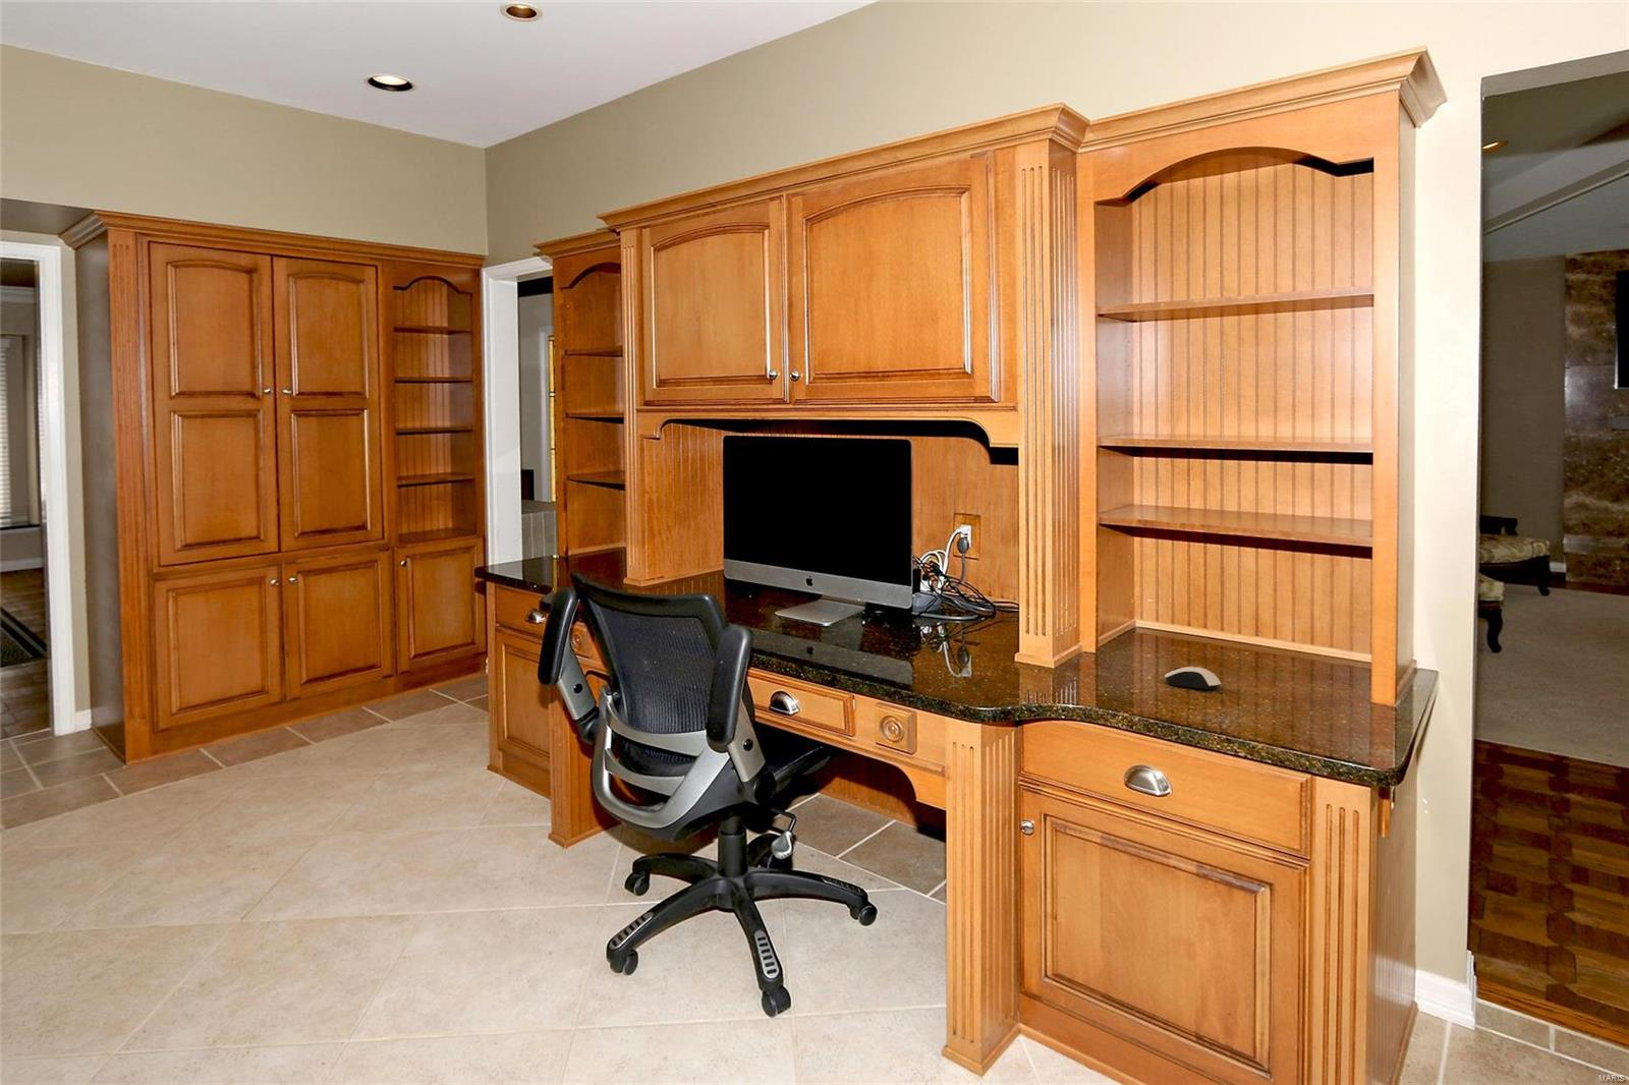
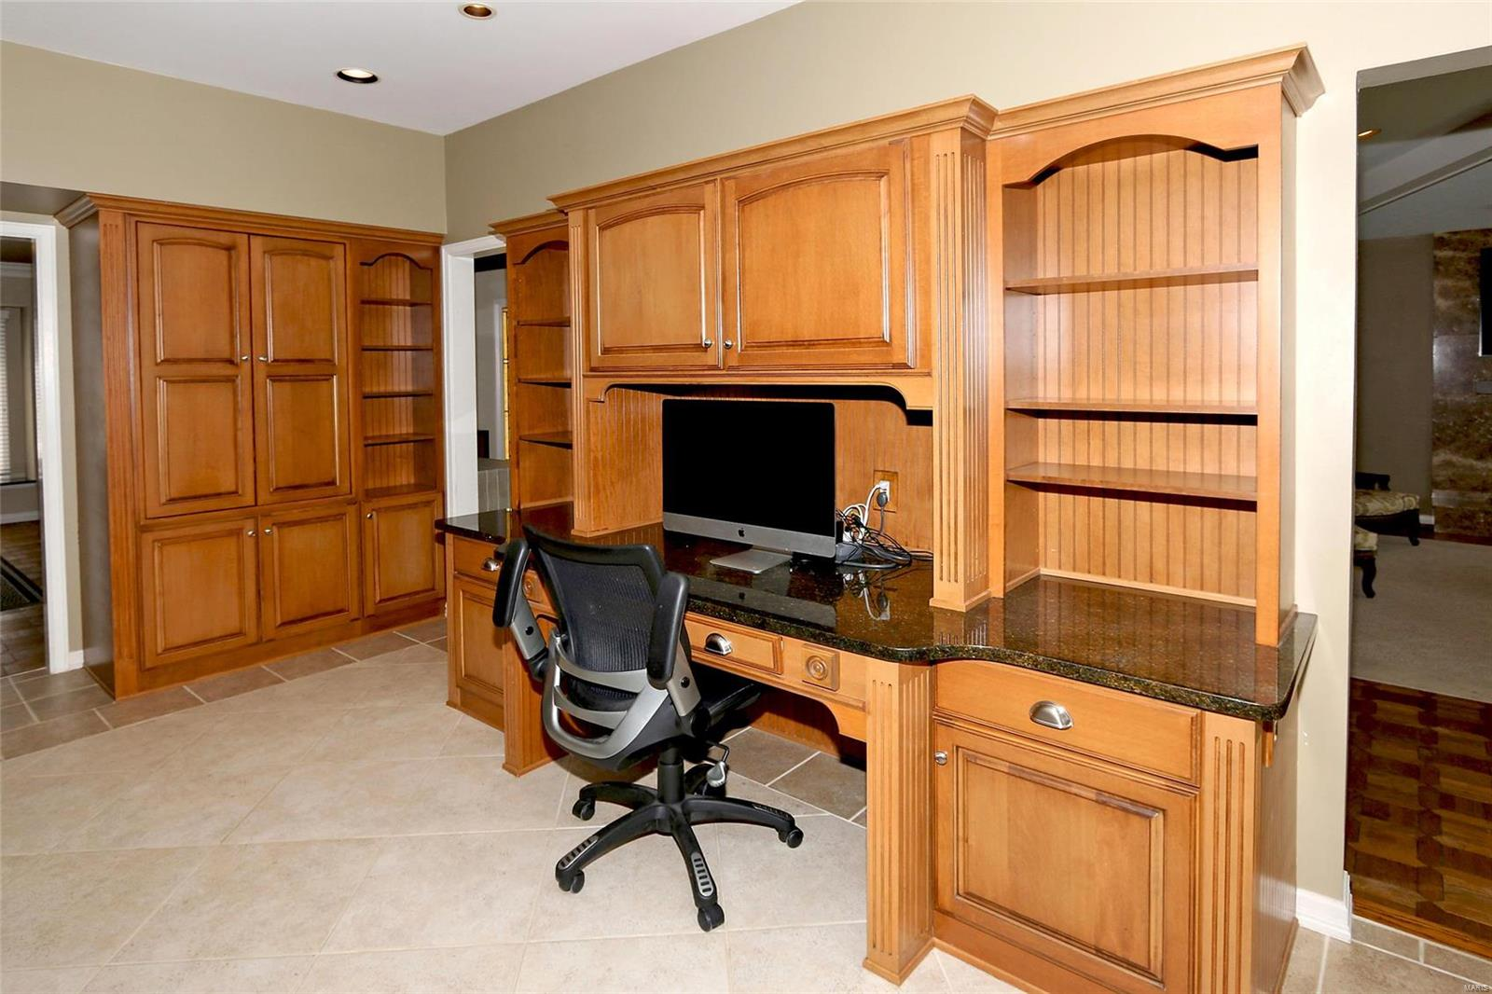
- computer mouse (1192, 676)
